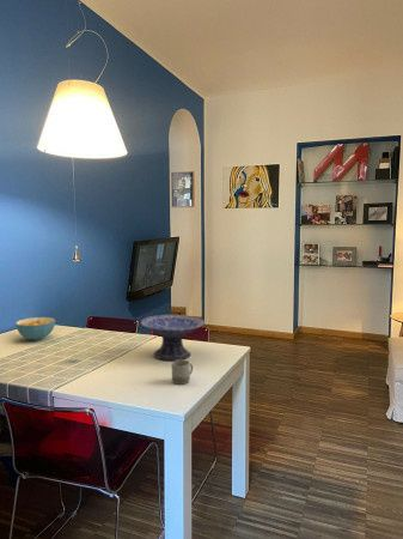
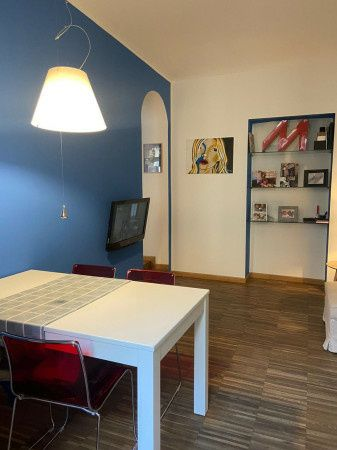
- cup (183, 370)
- cereal bowl (36, 329)
- decorative bowl (172, 338)
